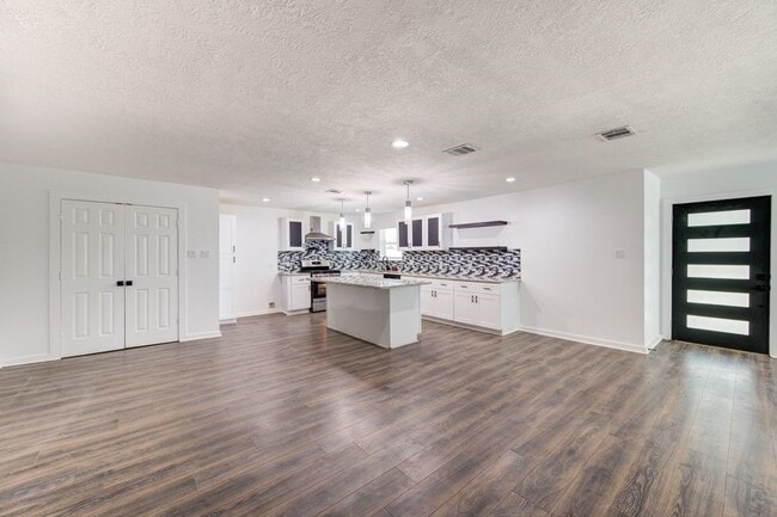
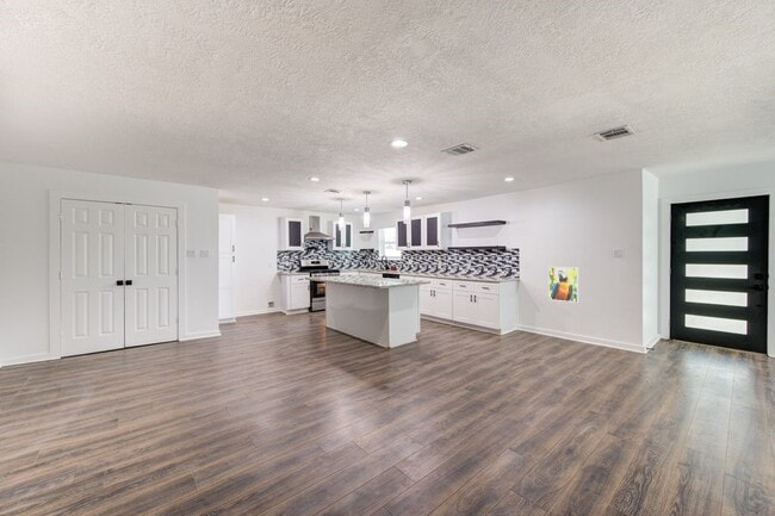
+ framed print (563, 284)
